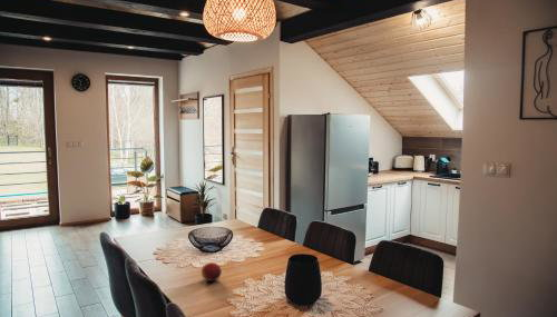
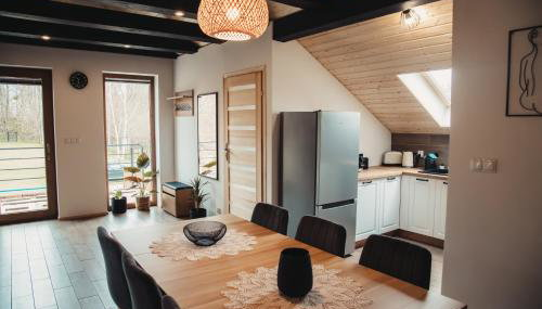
- fruit (211, 271)
